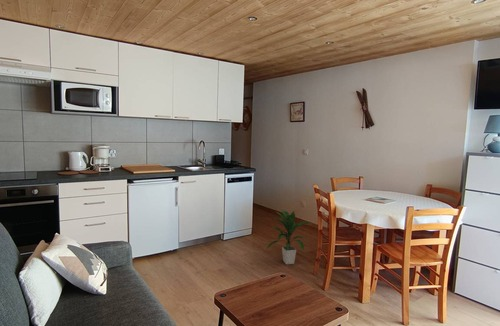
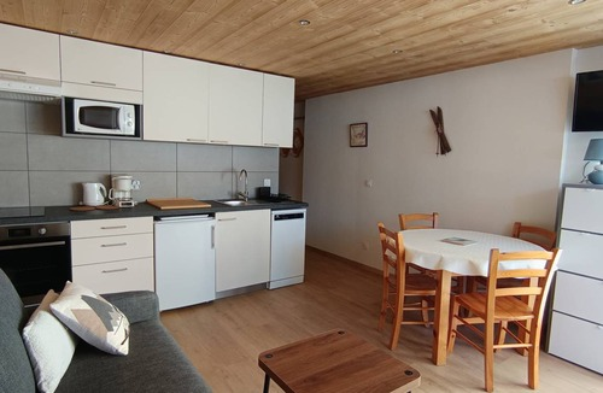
- indoor plant (287, 235)
